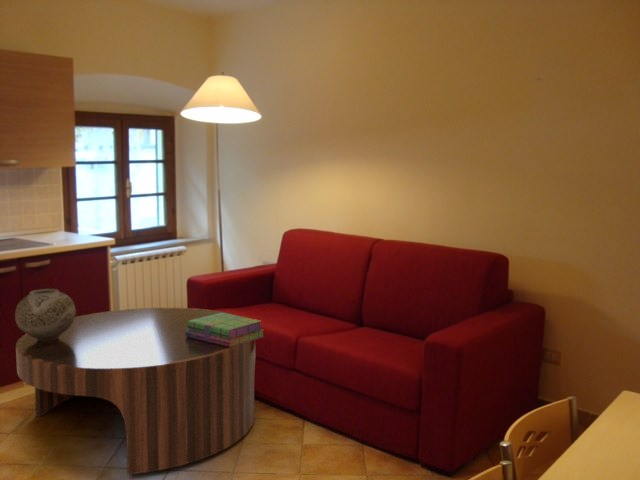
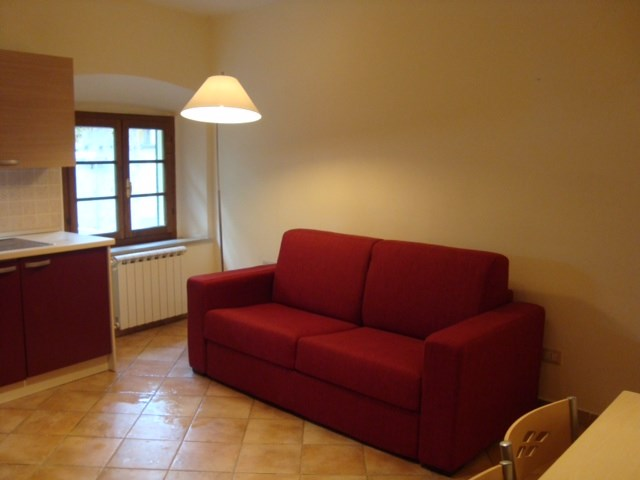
- stack of books (224, 328)
- coffee table (143, 376)
- vase (46, 314)
